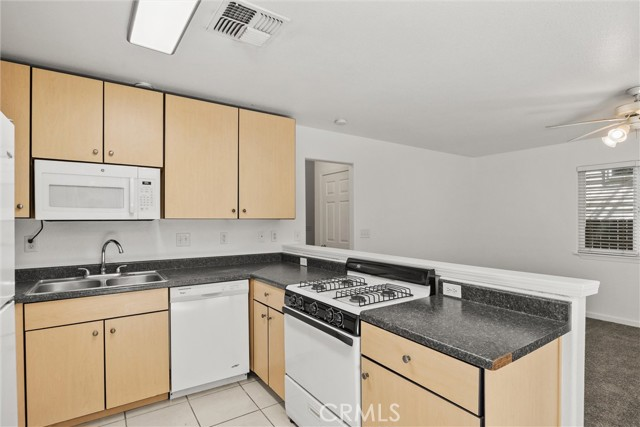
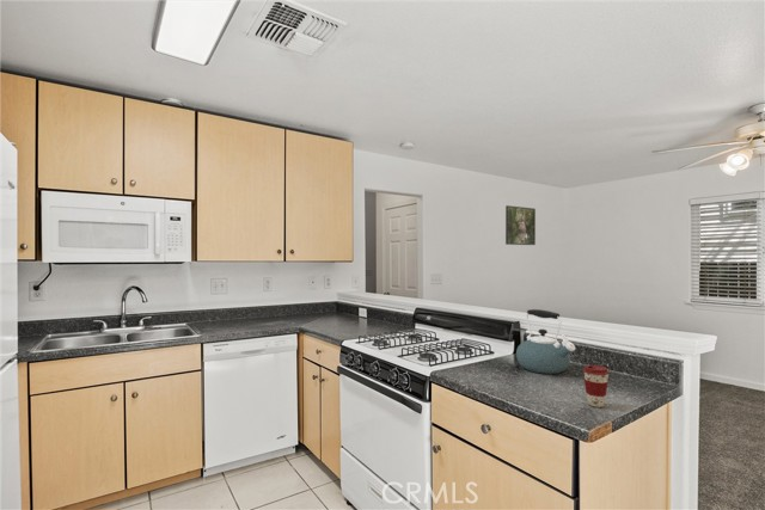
+ coffee cup (595, 386)
+ kettle (546, 340)
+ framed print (520, 226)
